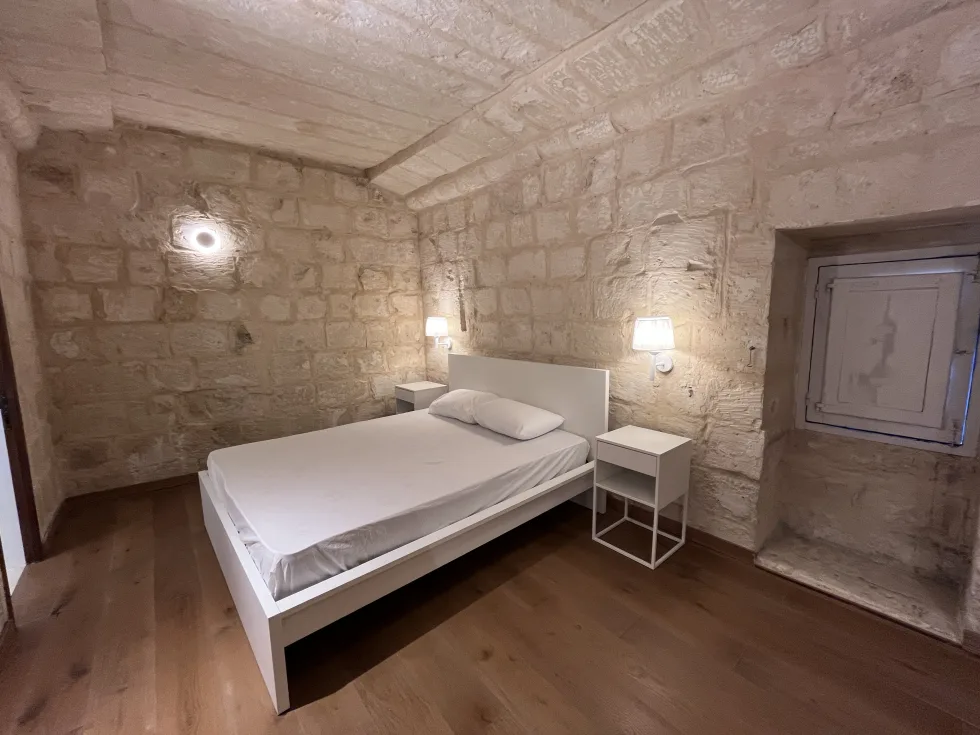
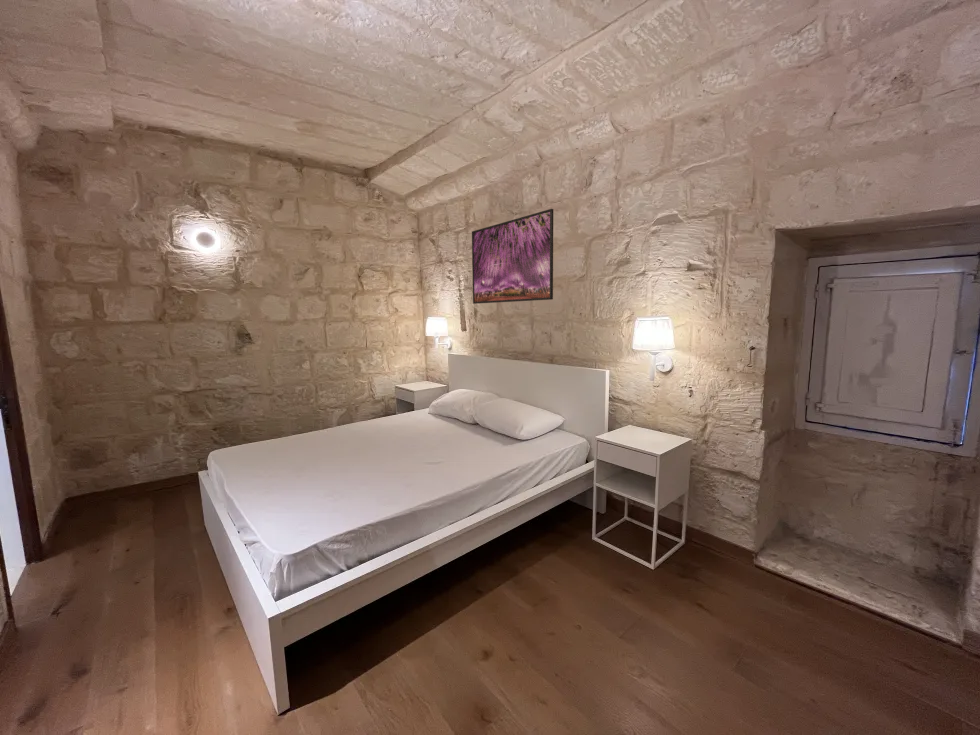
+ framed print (508, 262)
